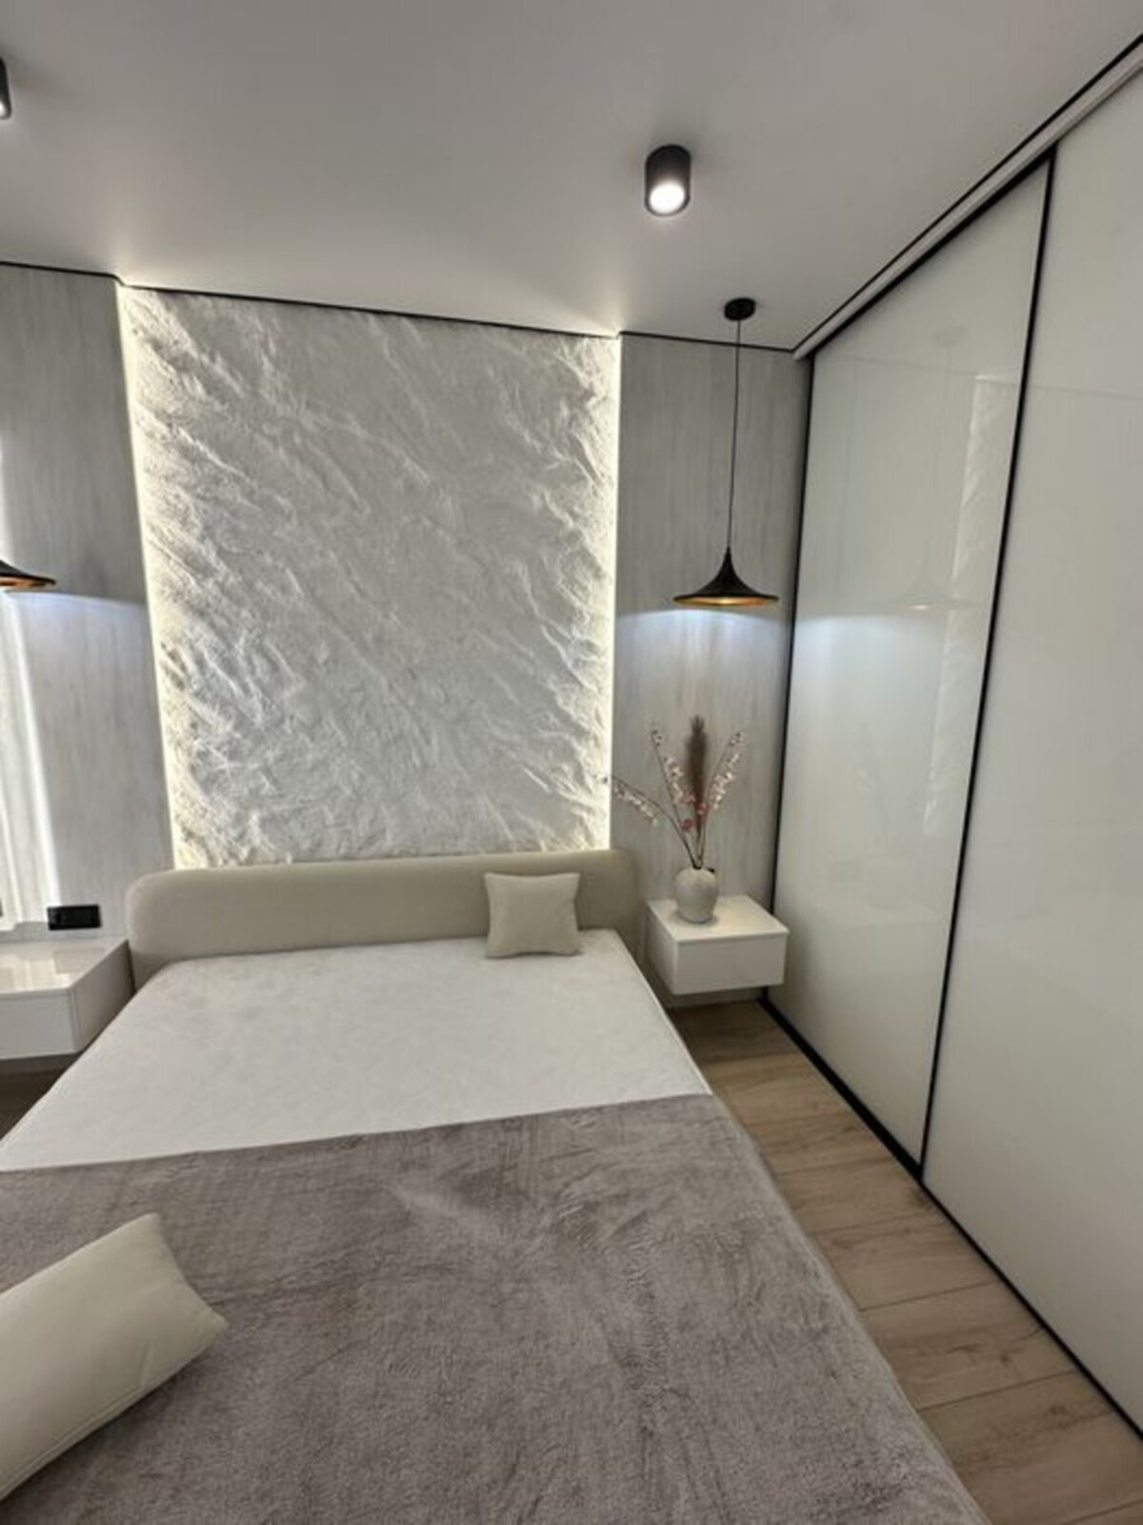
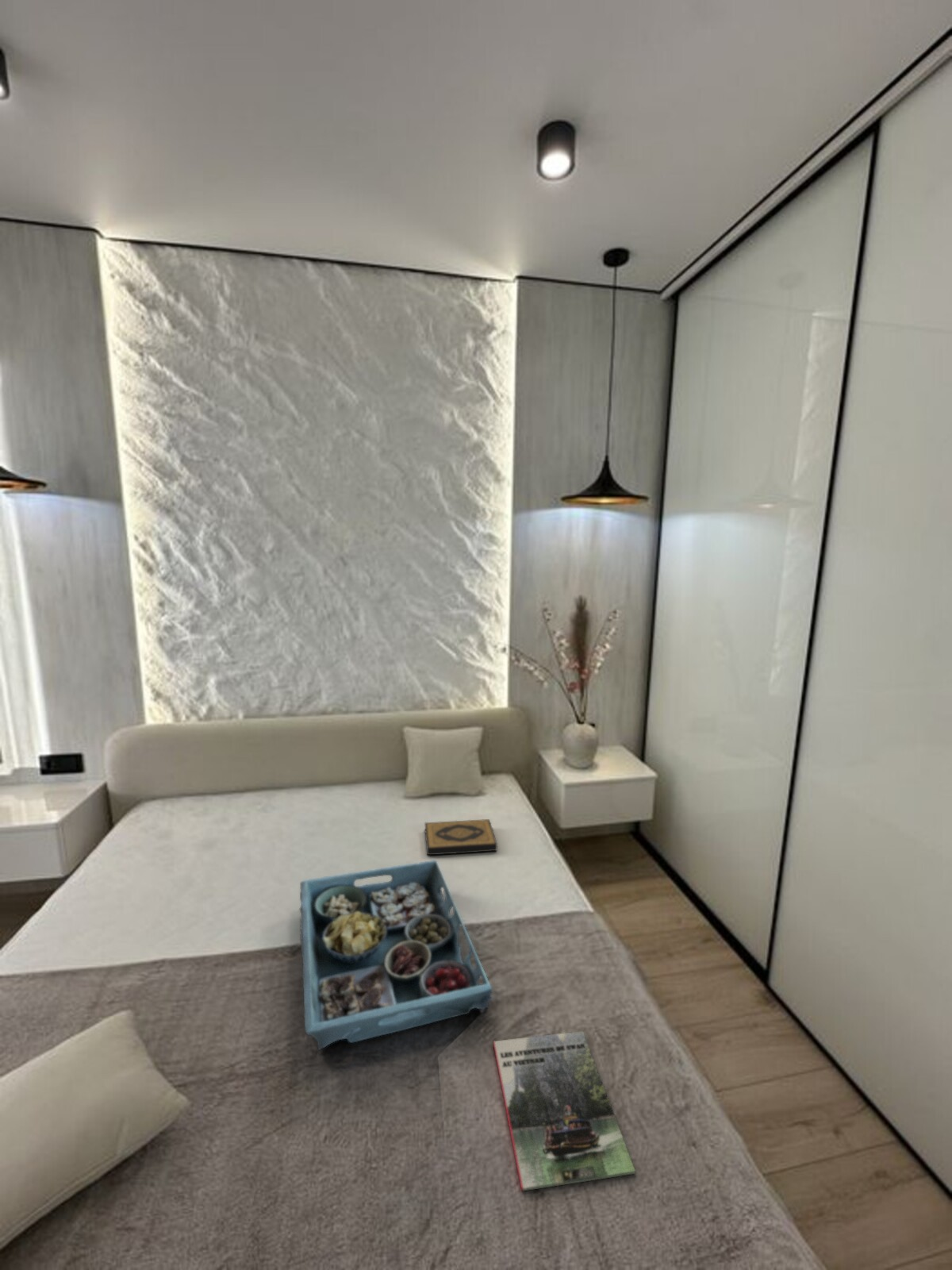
+ magazine (556, 1100)
+ serving tray (384, 939)
+ hardback book (459, 837)
